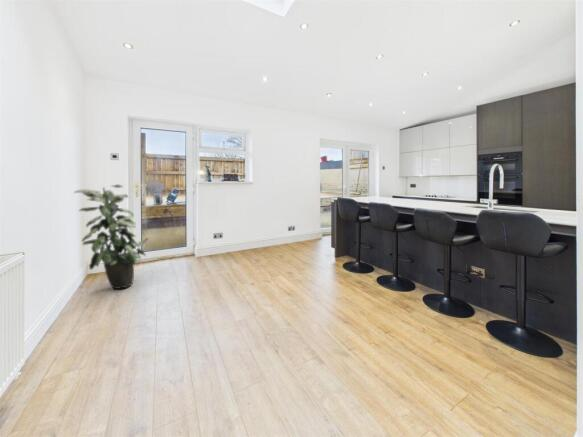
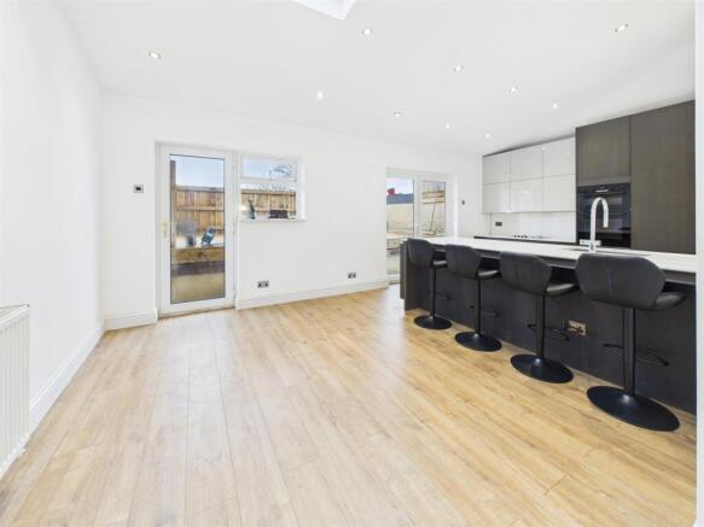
- indoor plant (113, 237)
